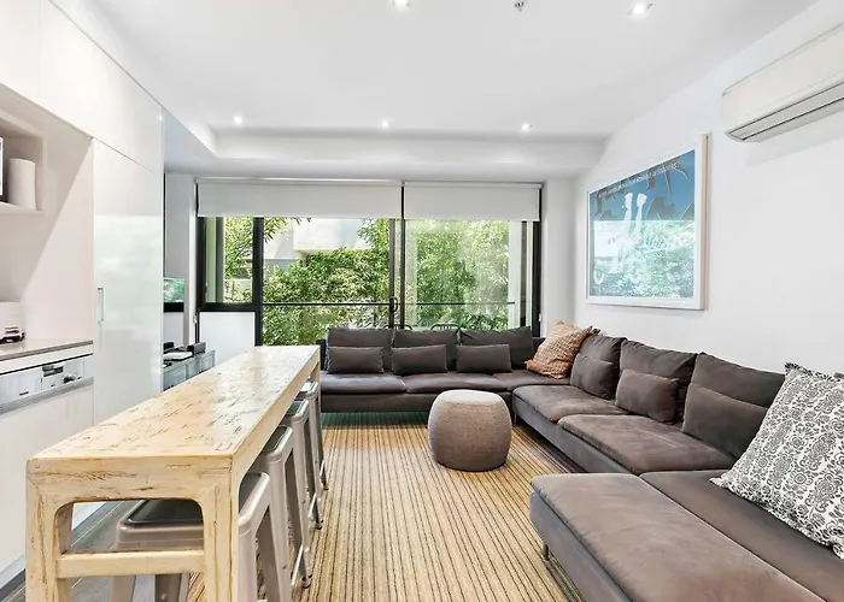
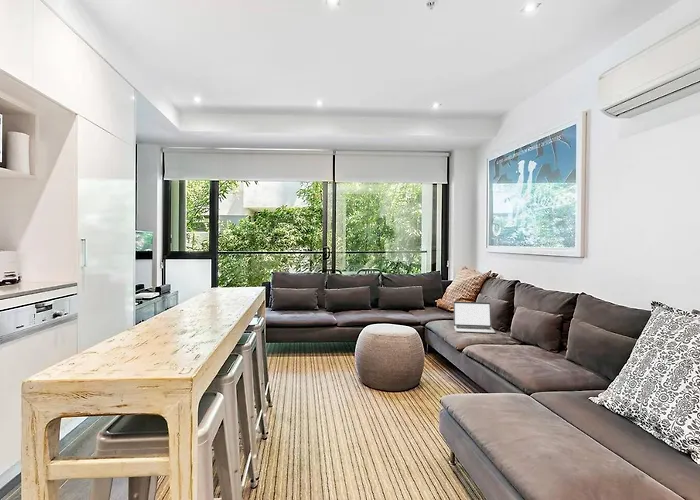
+ laptop (473, 316)
